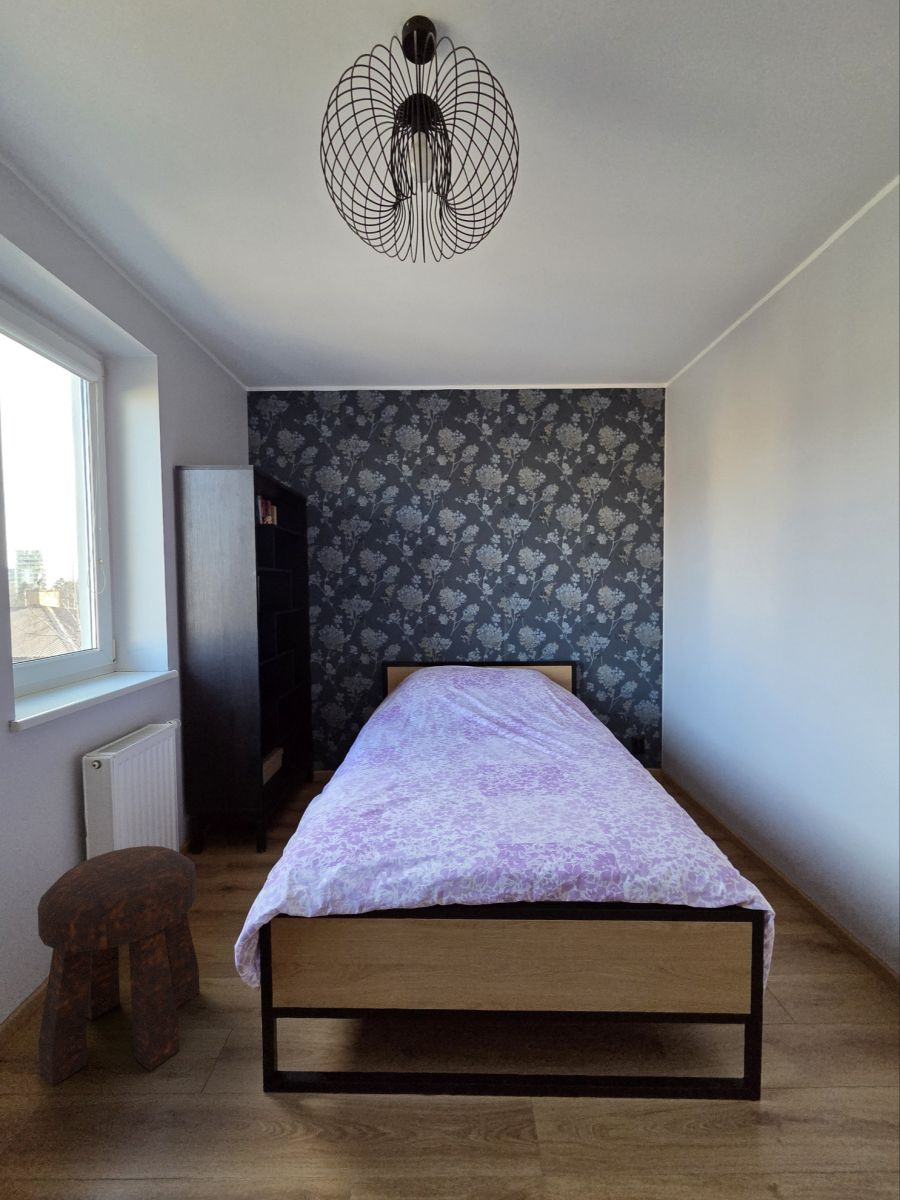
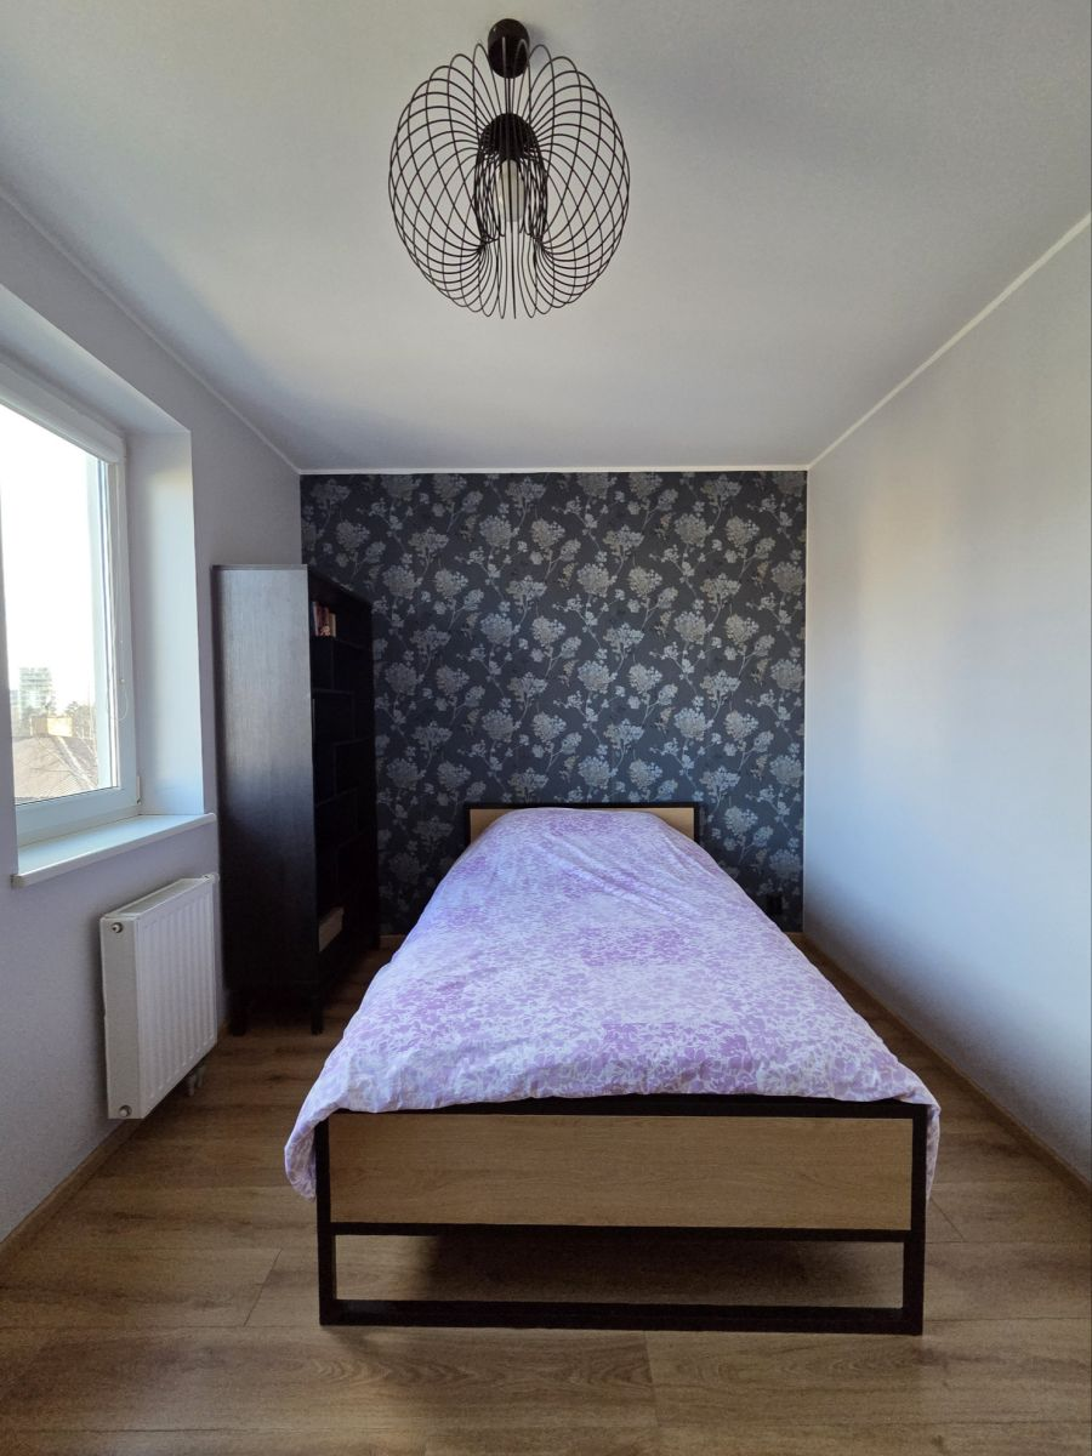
- stool (123, 944)
